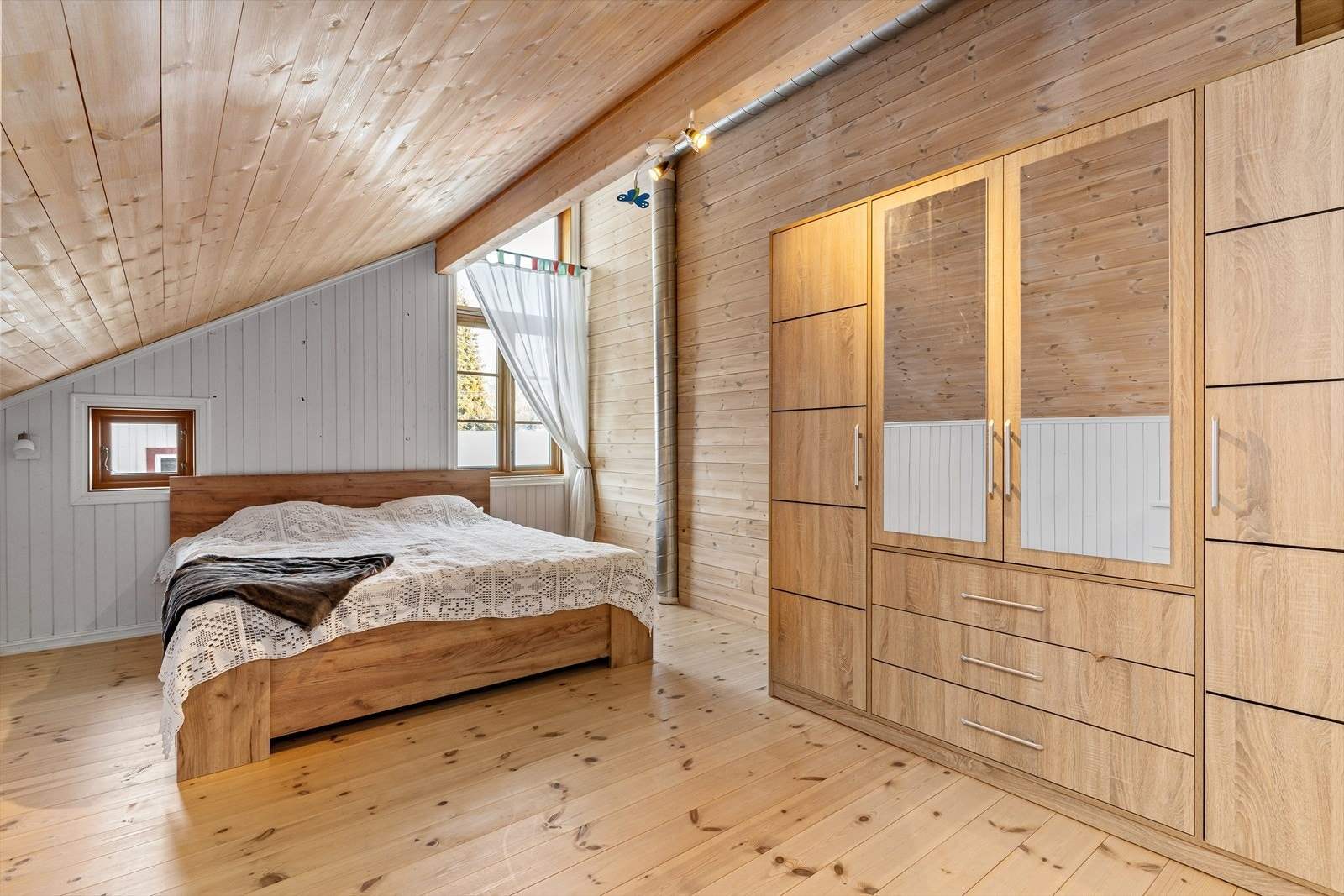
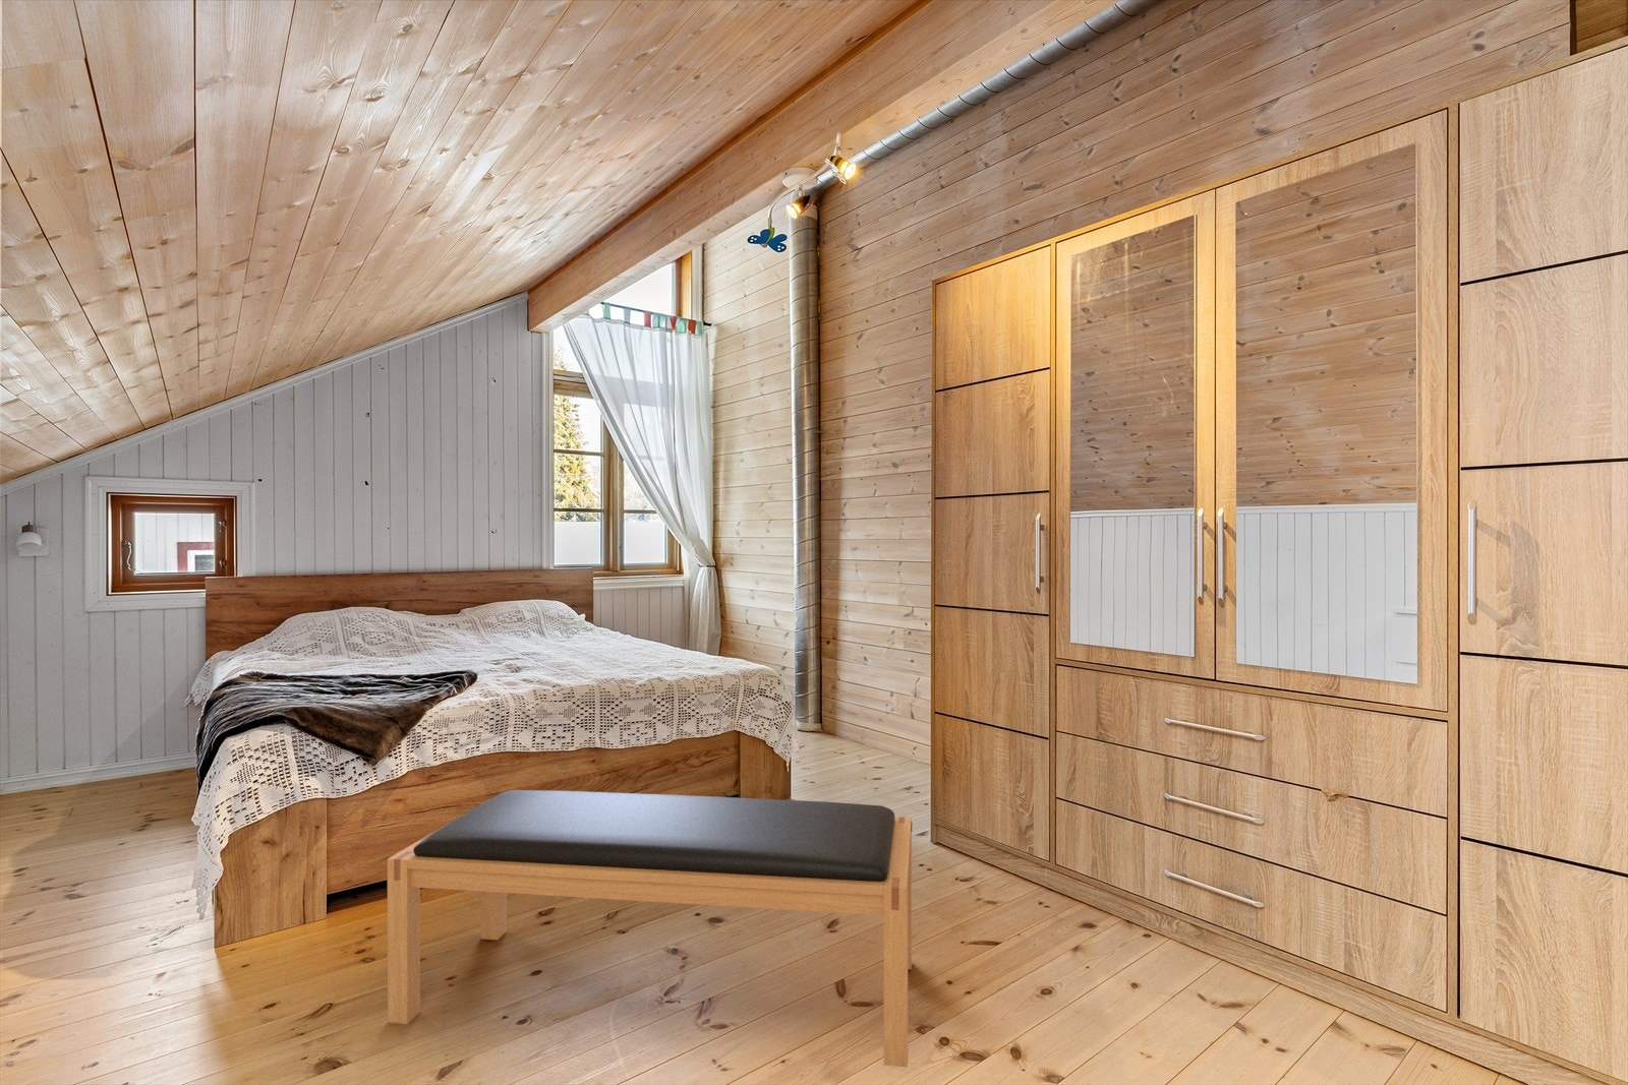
+ bench (667, 902)
